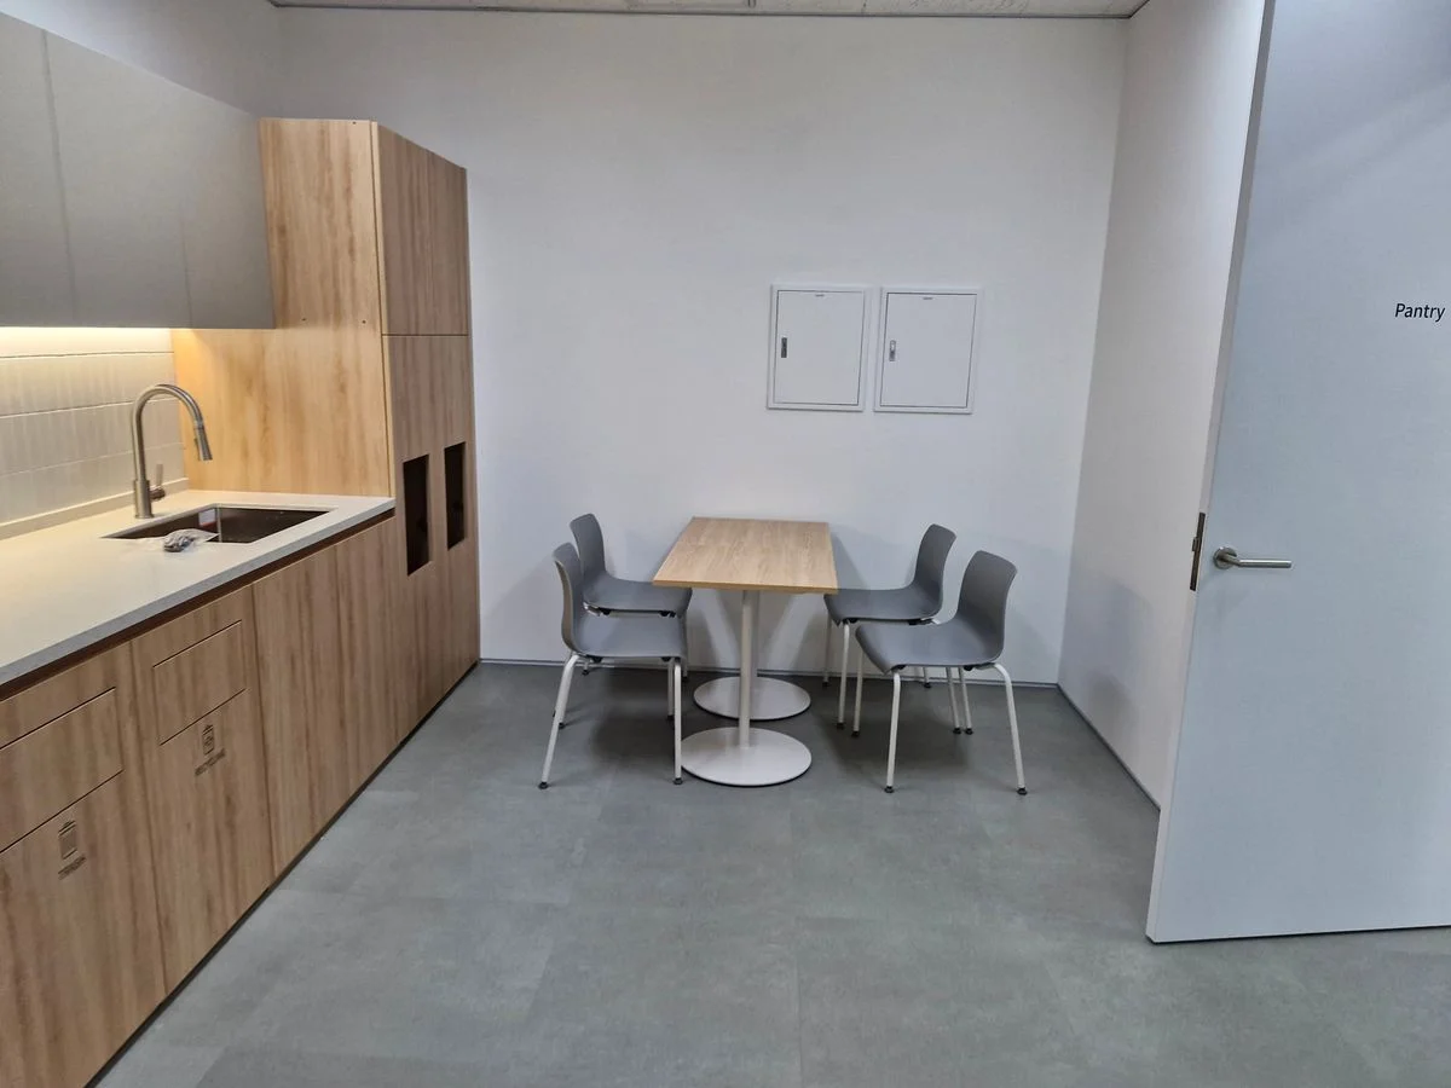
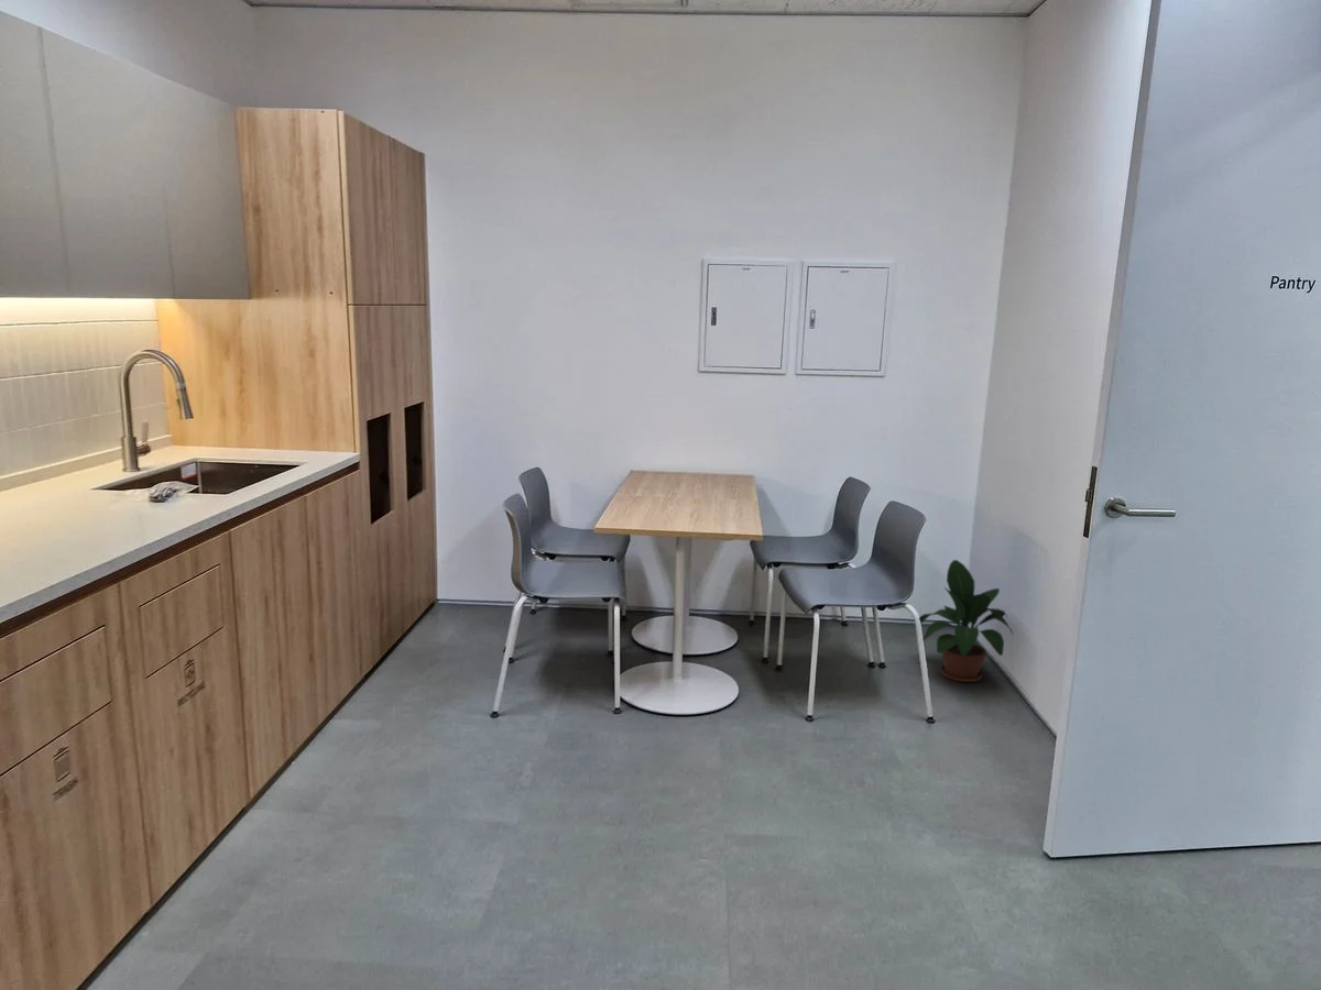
+ potted plant (969, 620)
